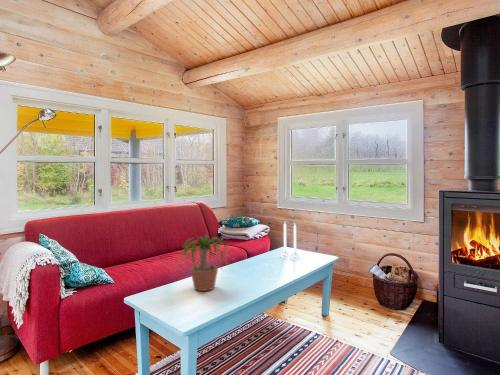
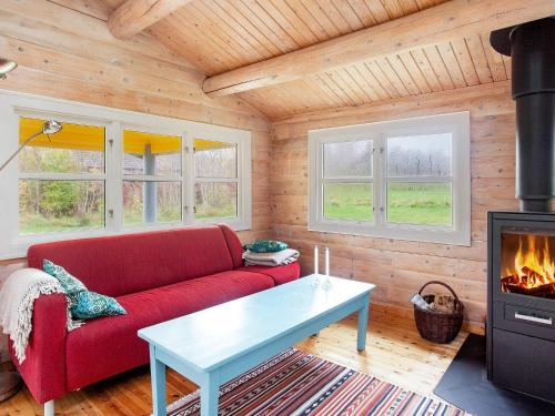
- potted plant (209, 261)
